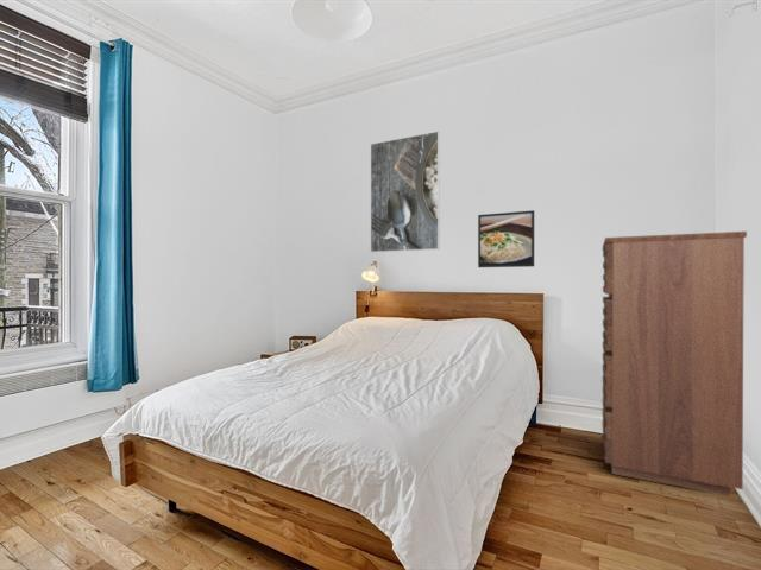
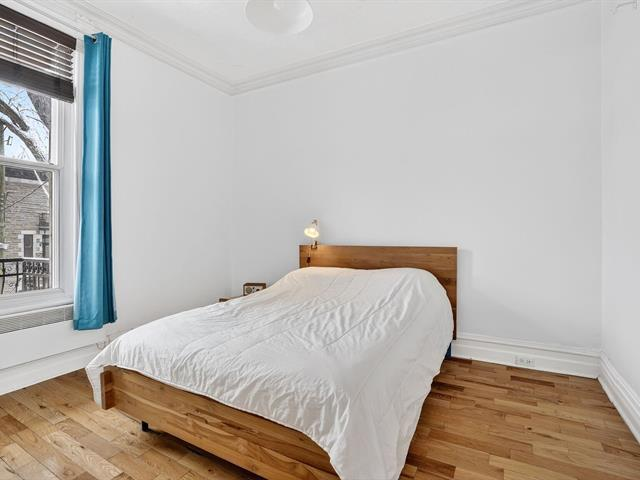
- dresser (660, 350)
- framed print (403, 194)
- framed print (505, 240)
